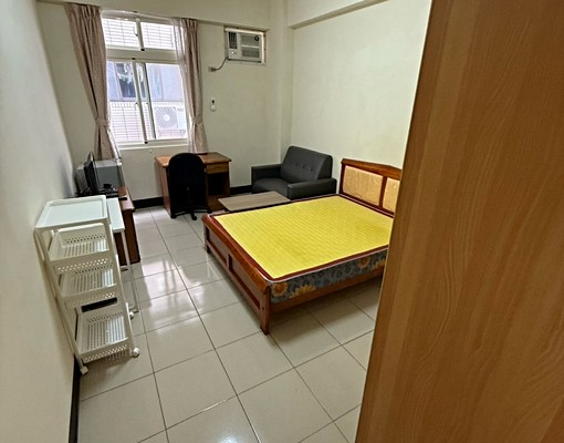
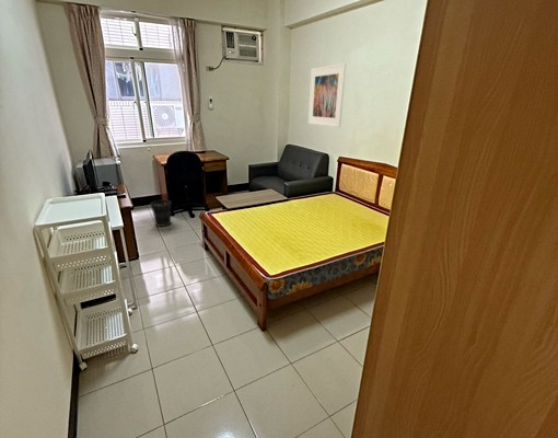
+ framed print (325, 96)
+ wastebasket (162, 212)
